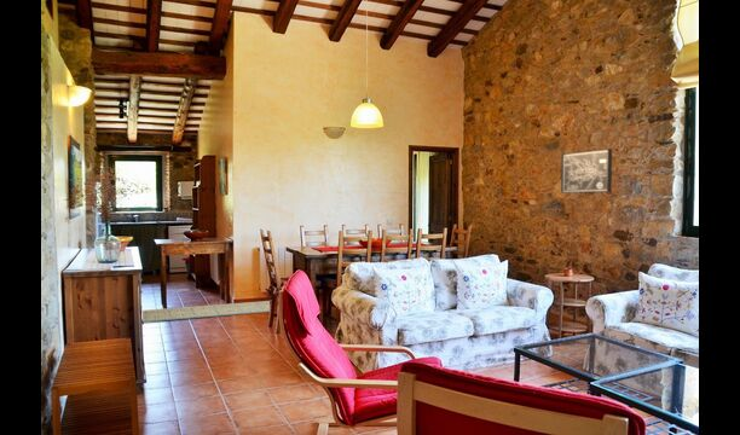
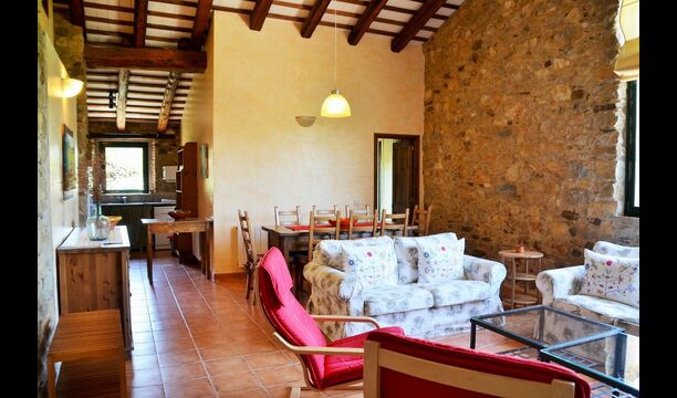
- wall art (584, 172)
- rug (227, 308)
